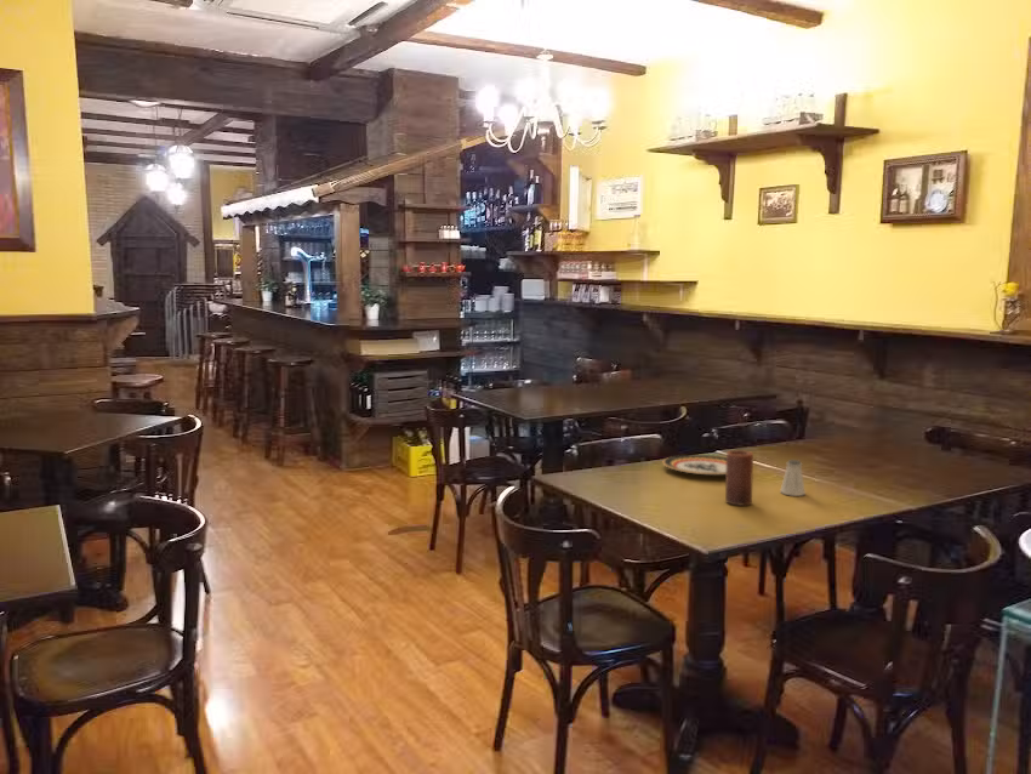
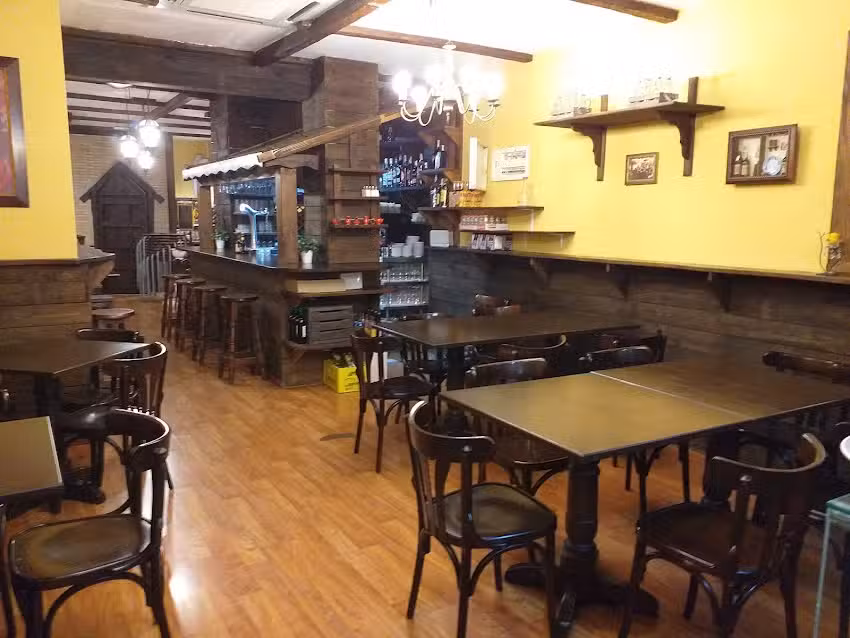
- candle (739, 477)
- saltshaker (793, 477)
- plate (704, 466)
